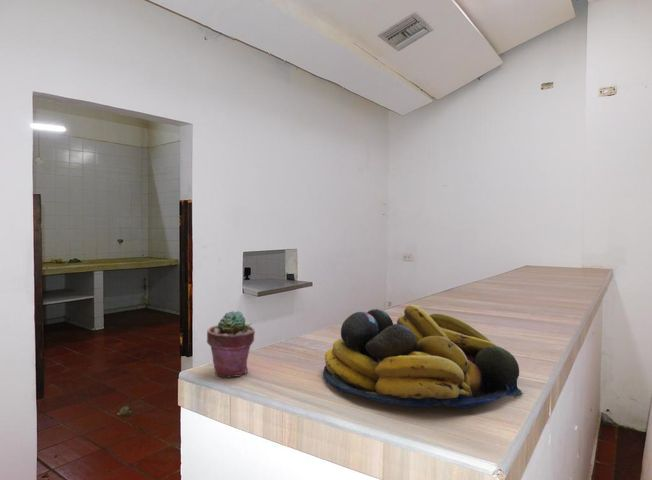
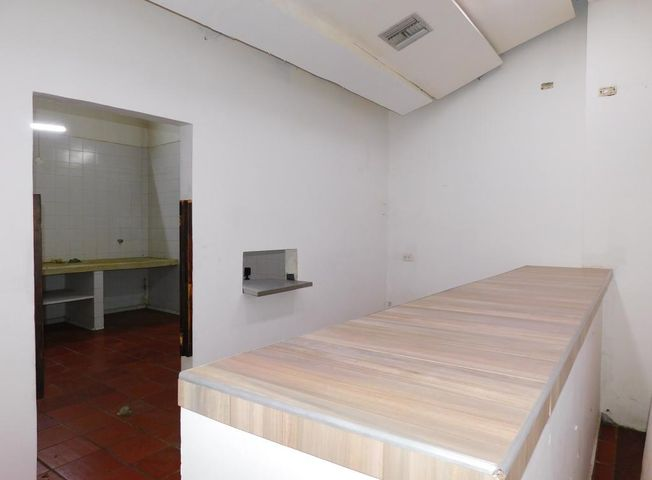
- potted succulent (231, 341)
- fruit bowl (415, 341)
